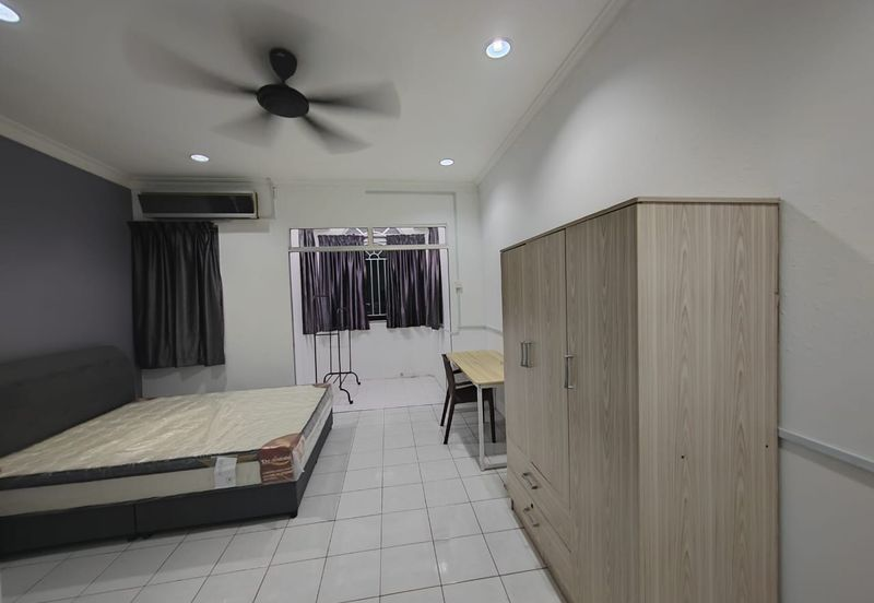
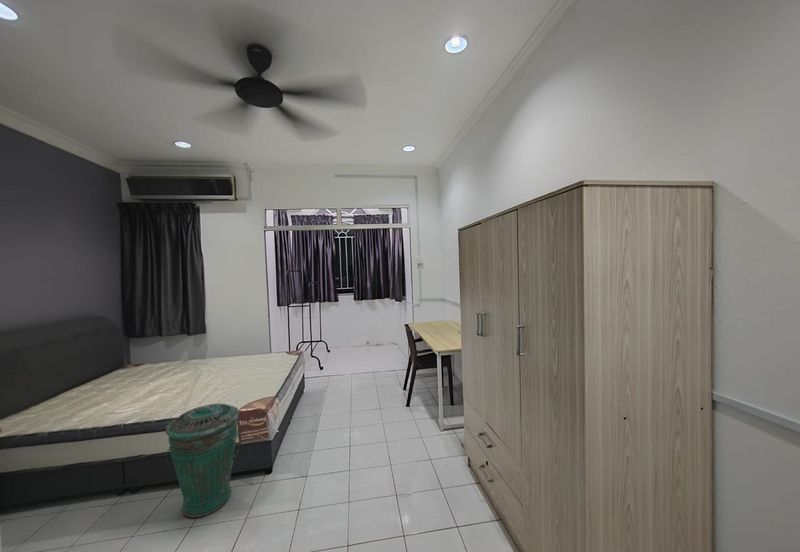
+ trash can (205, 454)
